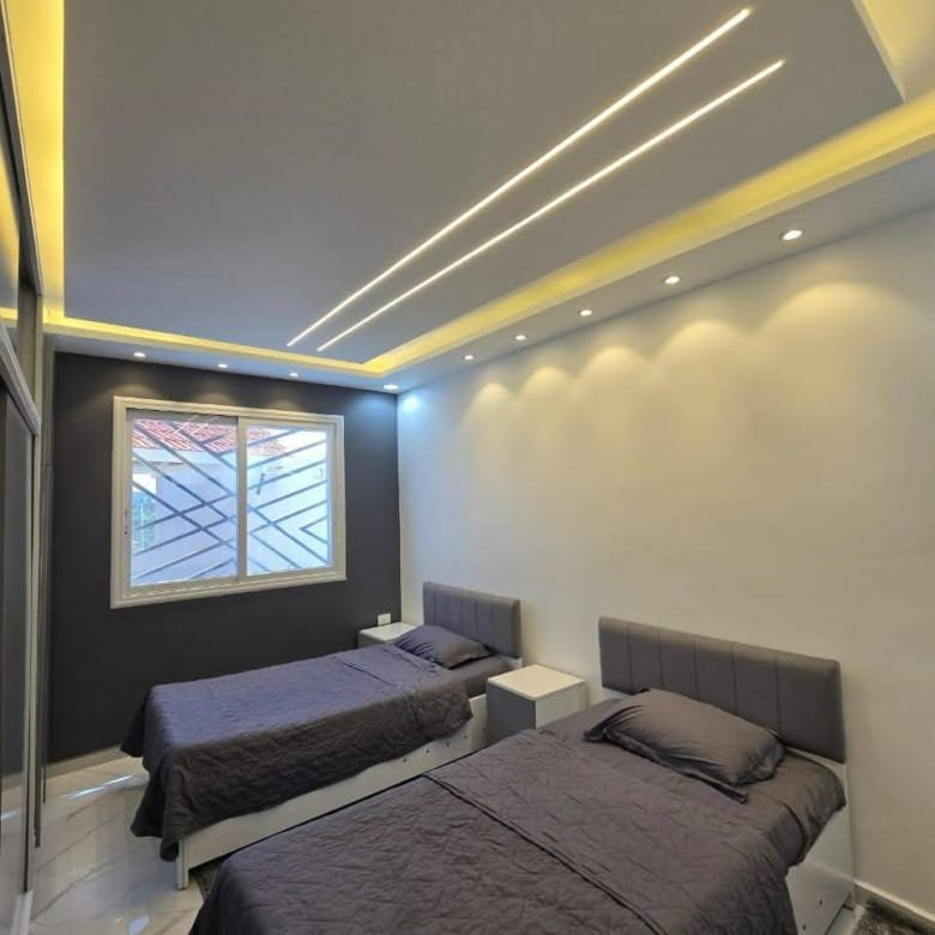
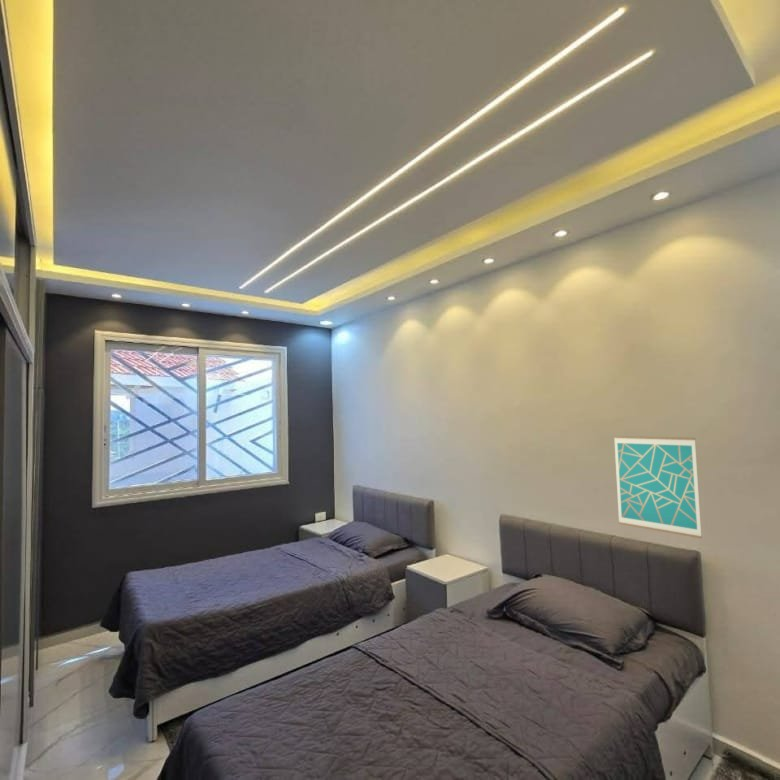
+ wall art (654, 483)
